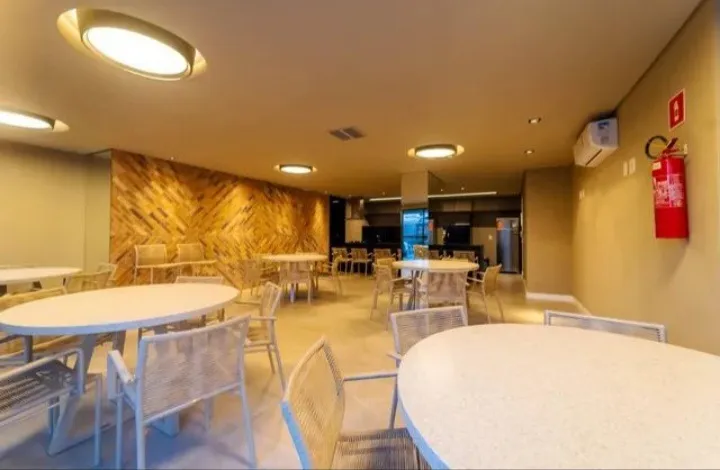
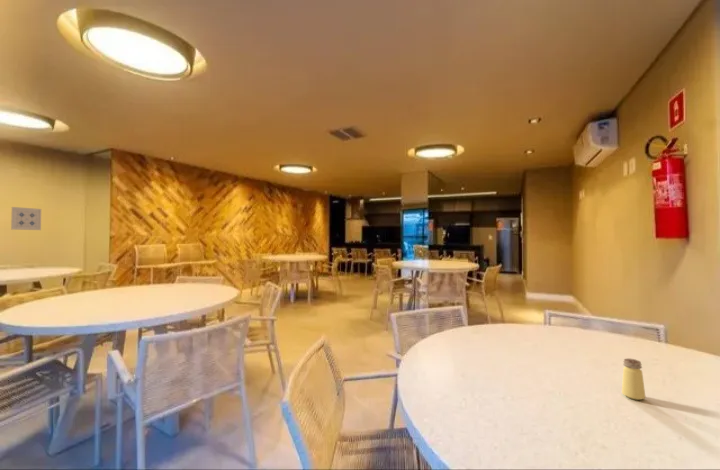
+ saltshaker (632, 377)
+ wall art (26, 218)
